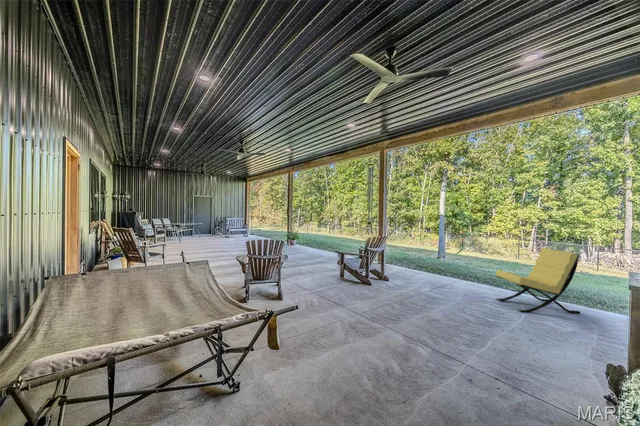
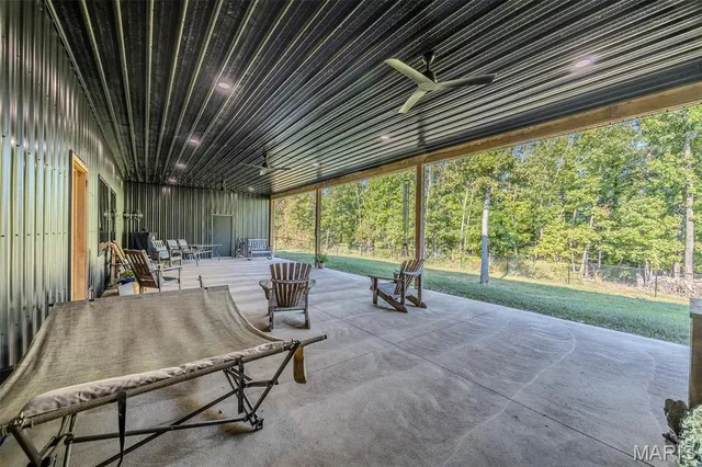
- lounge chair (535, 278)
